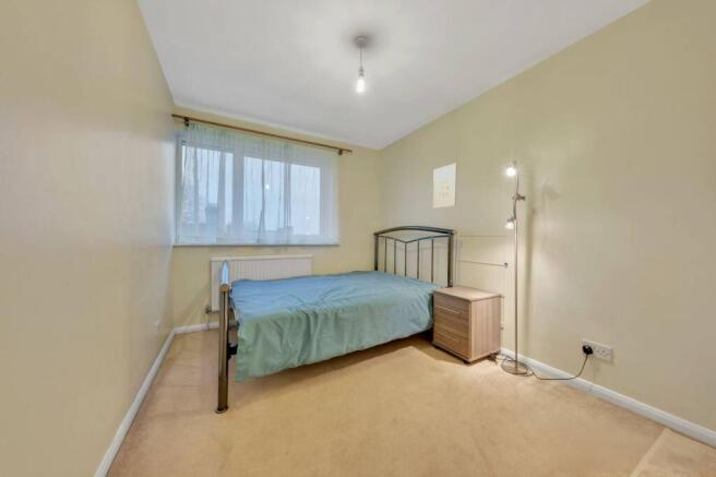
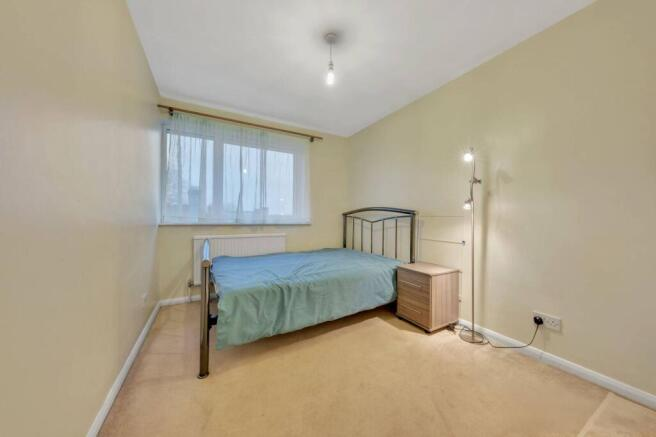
- wall art (444, 187)
